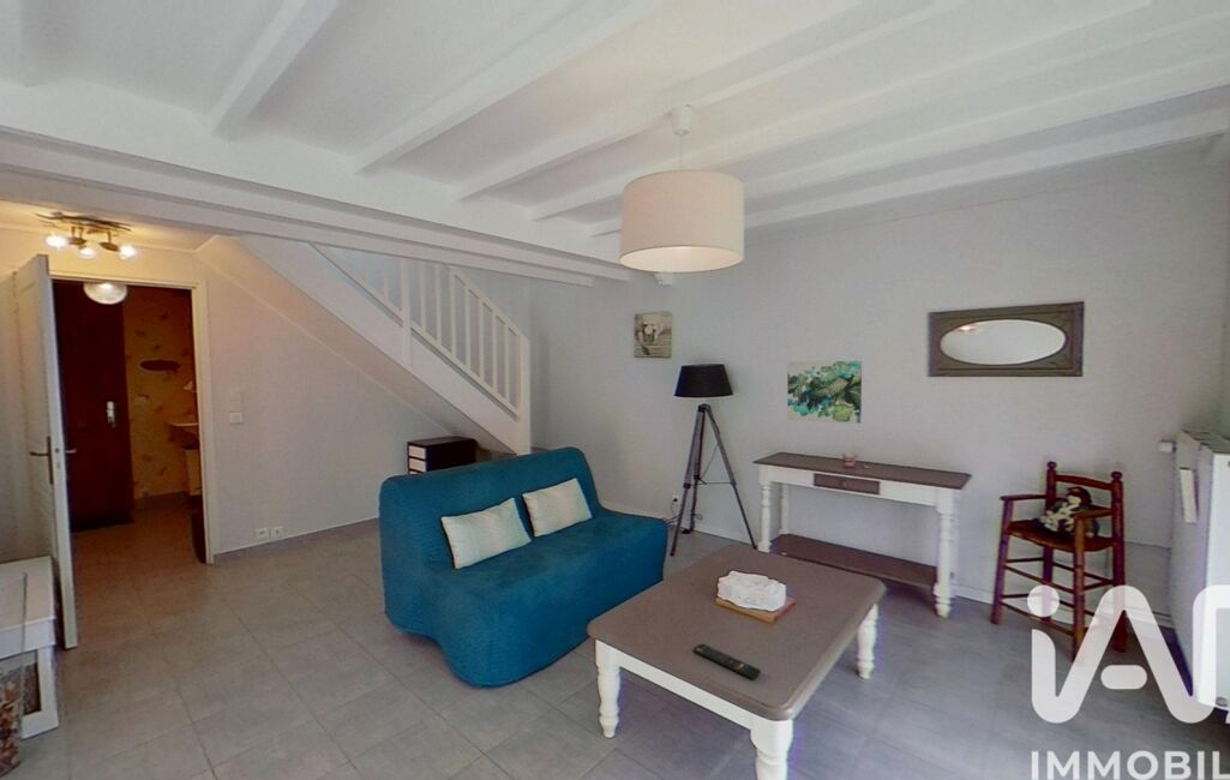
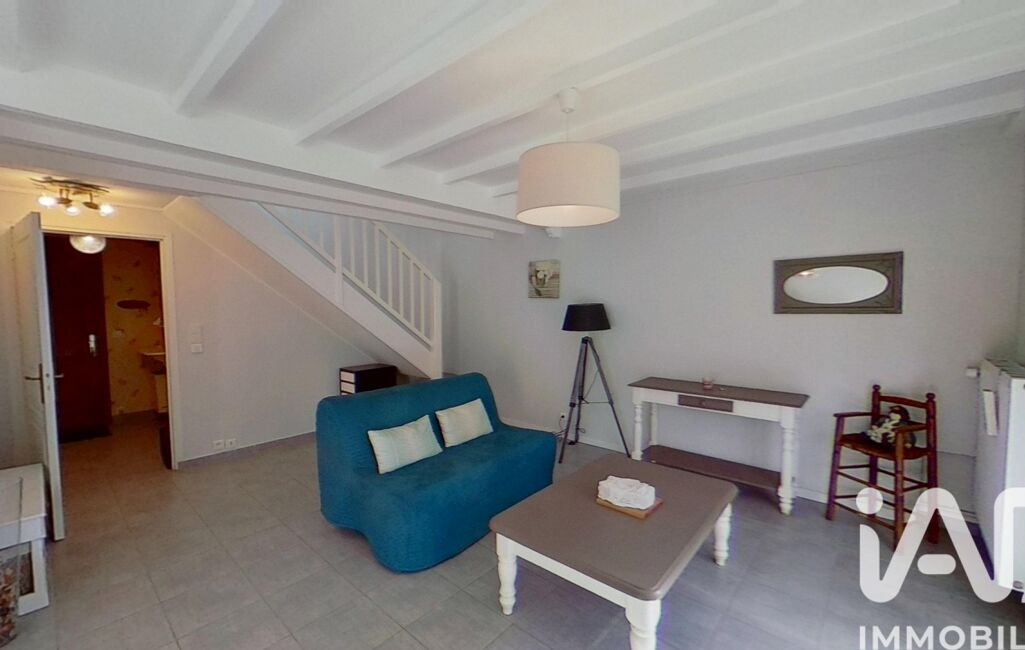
- wall art (822, 391)
- remote control (725, 660)
